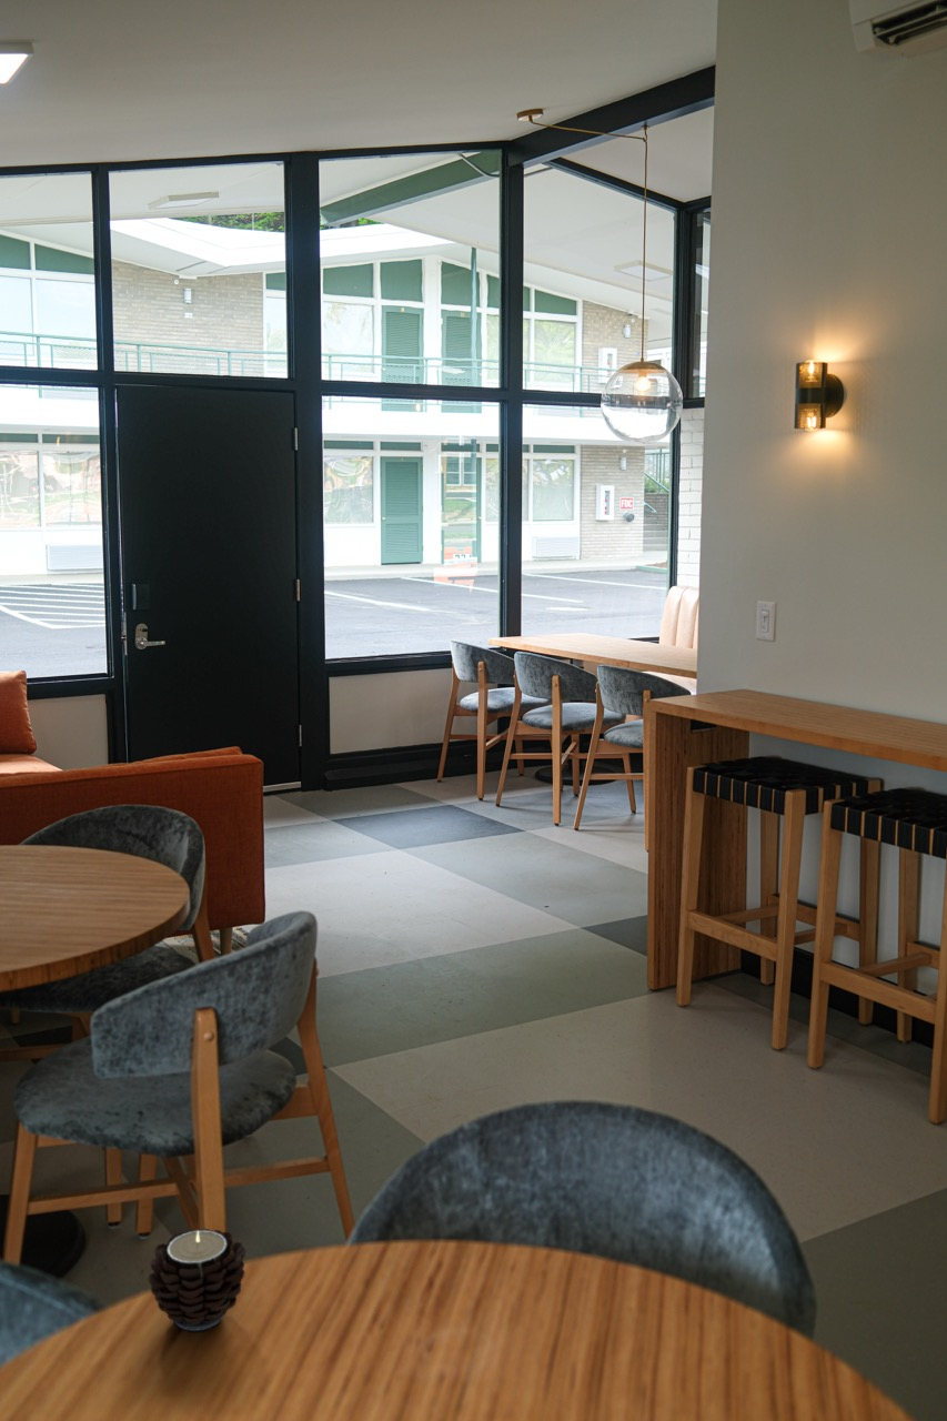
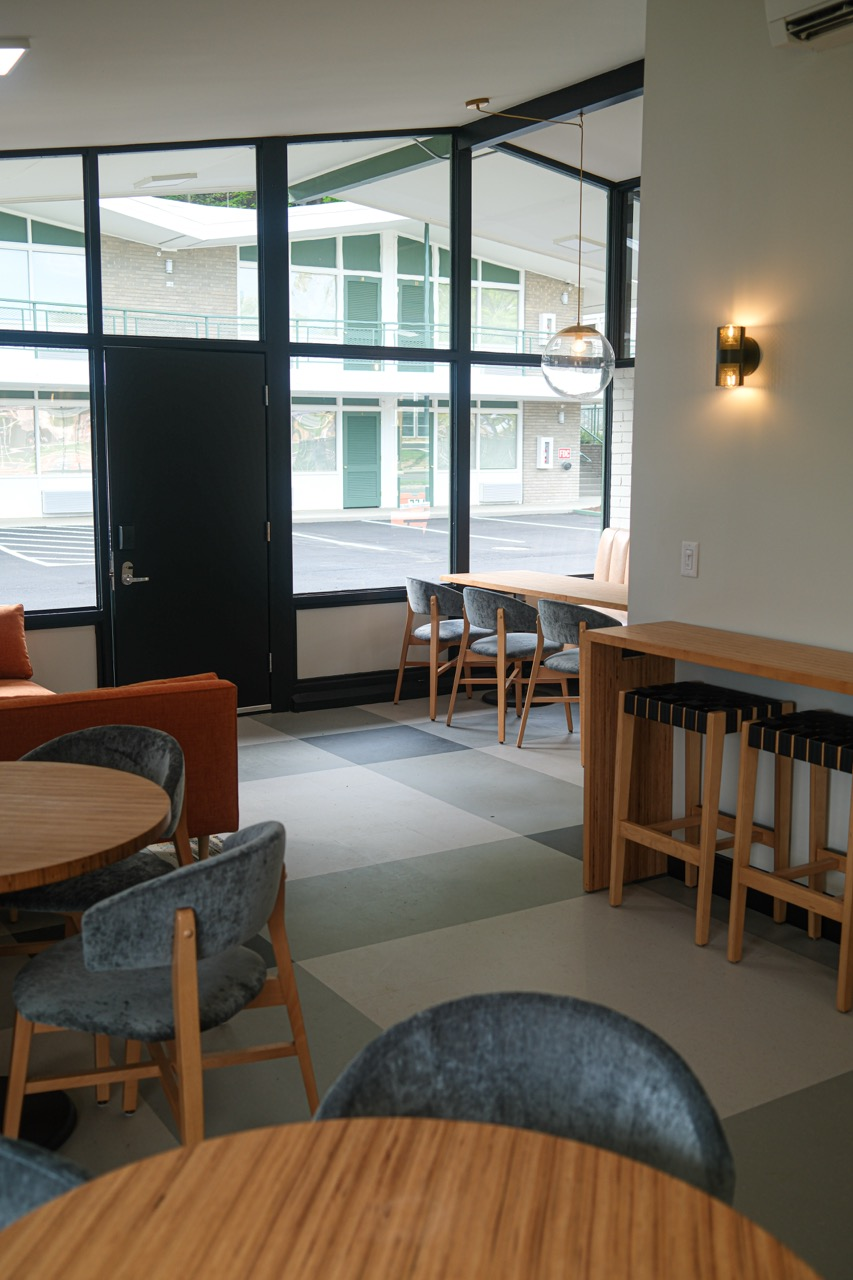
- candle (198, 1273)
